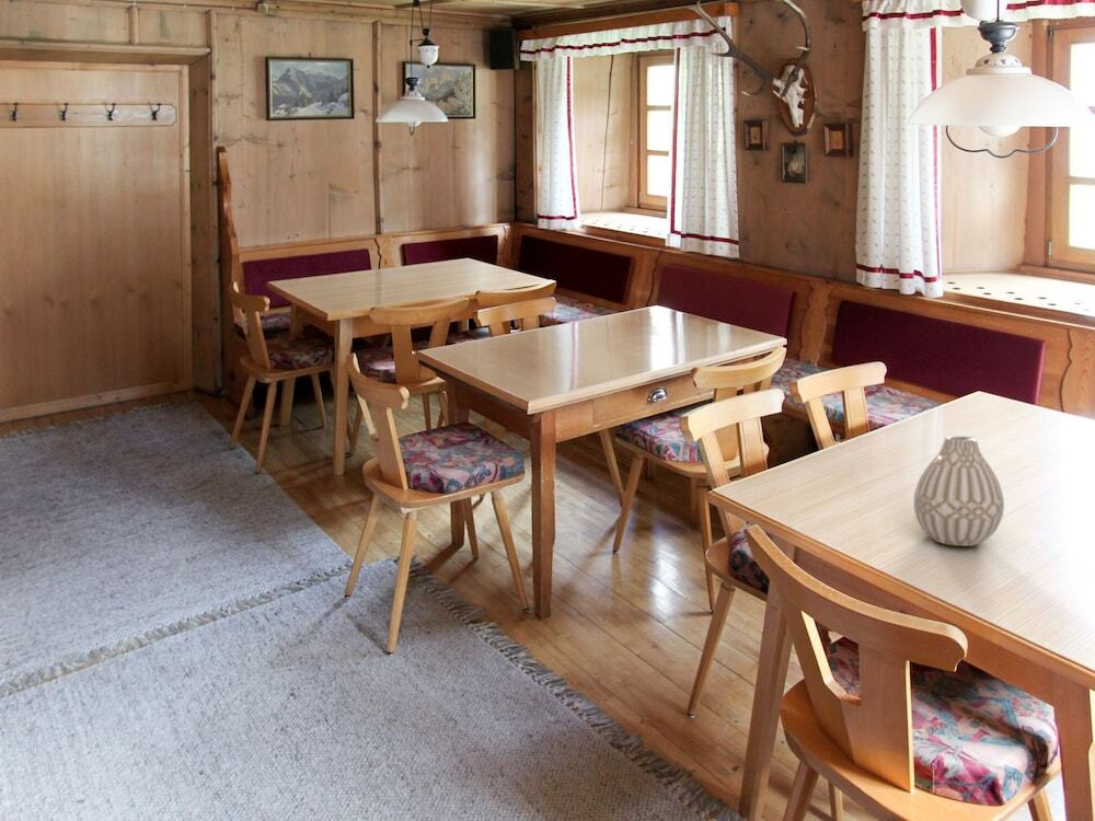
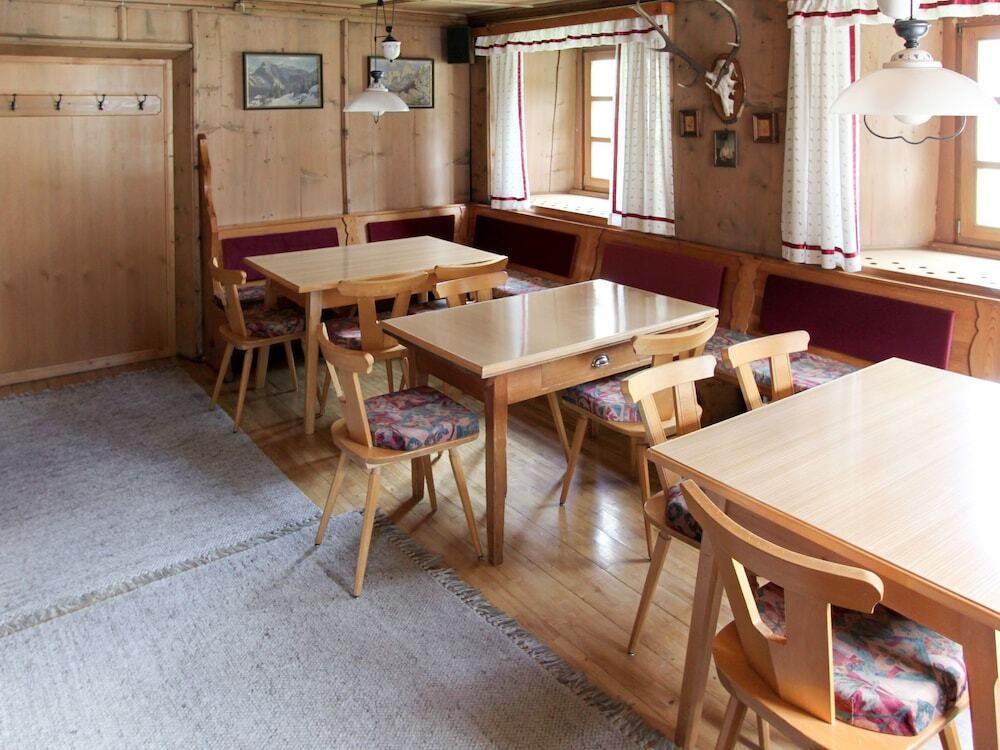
- vase (958, 489)
